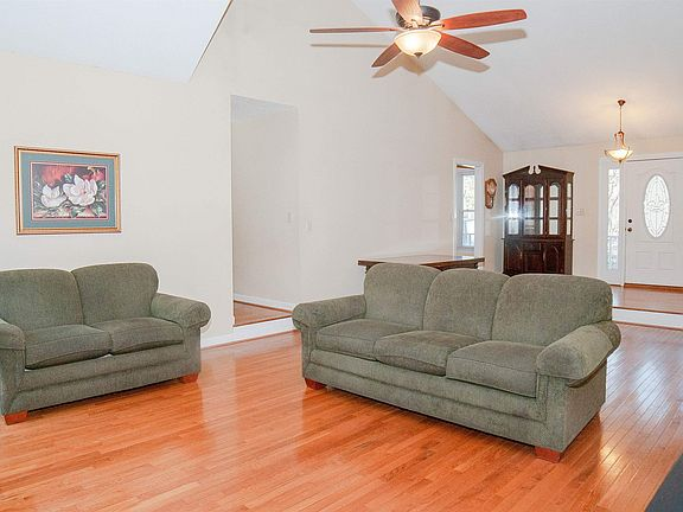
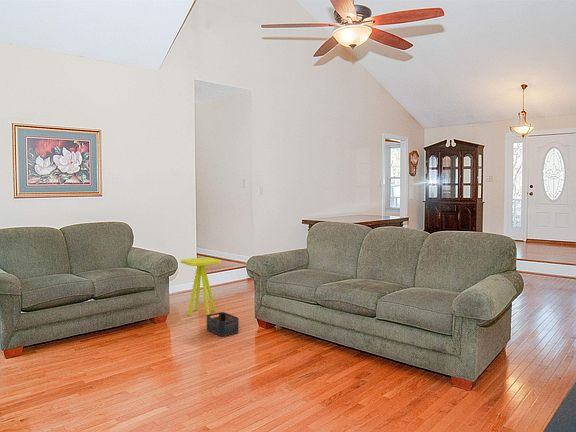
+ storage bin (222, 323)
+ side table (199, 286)
